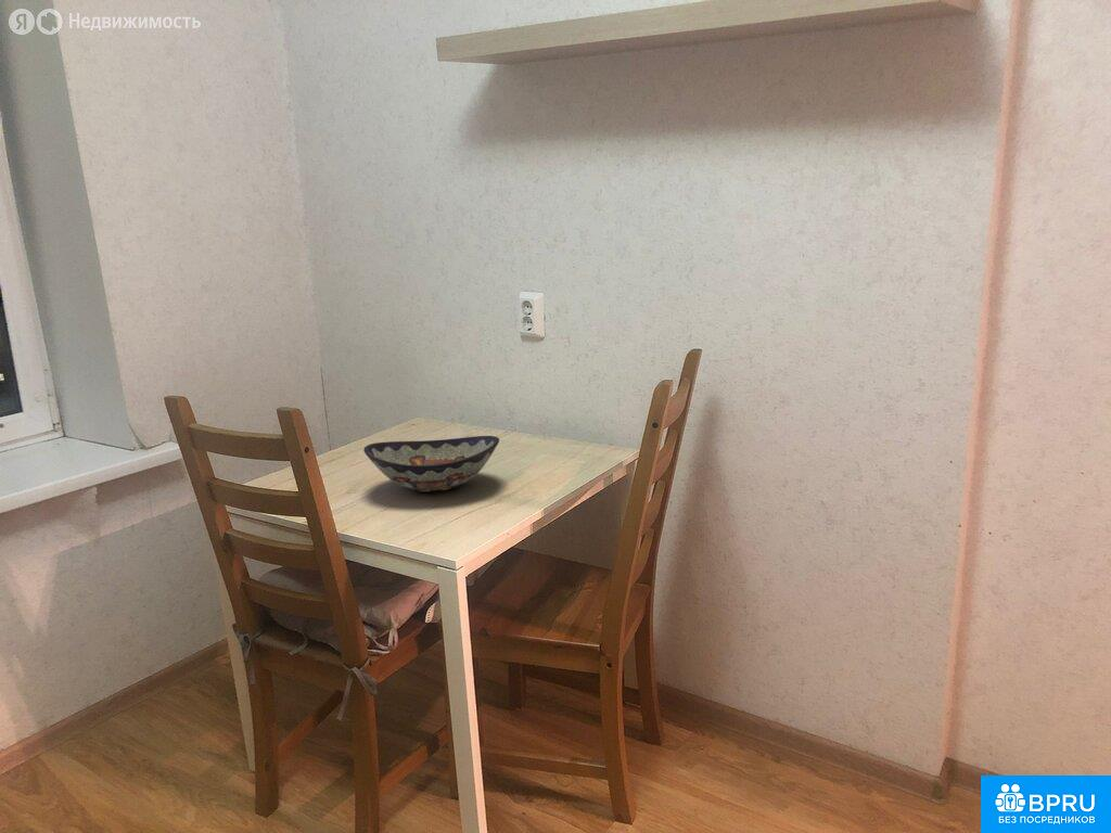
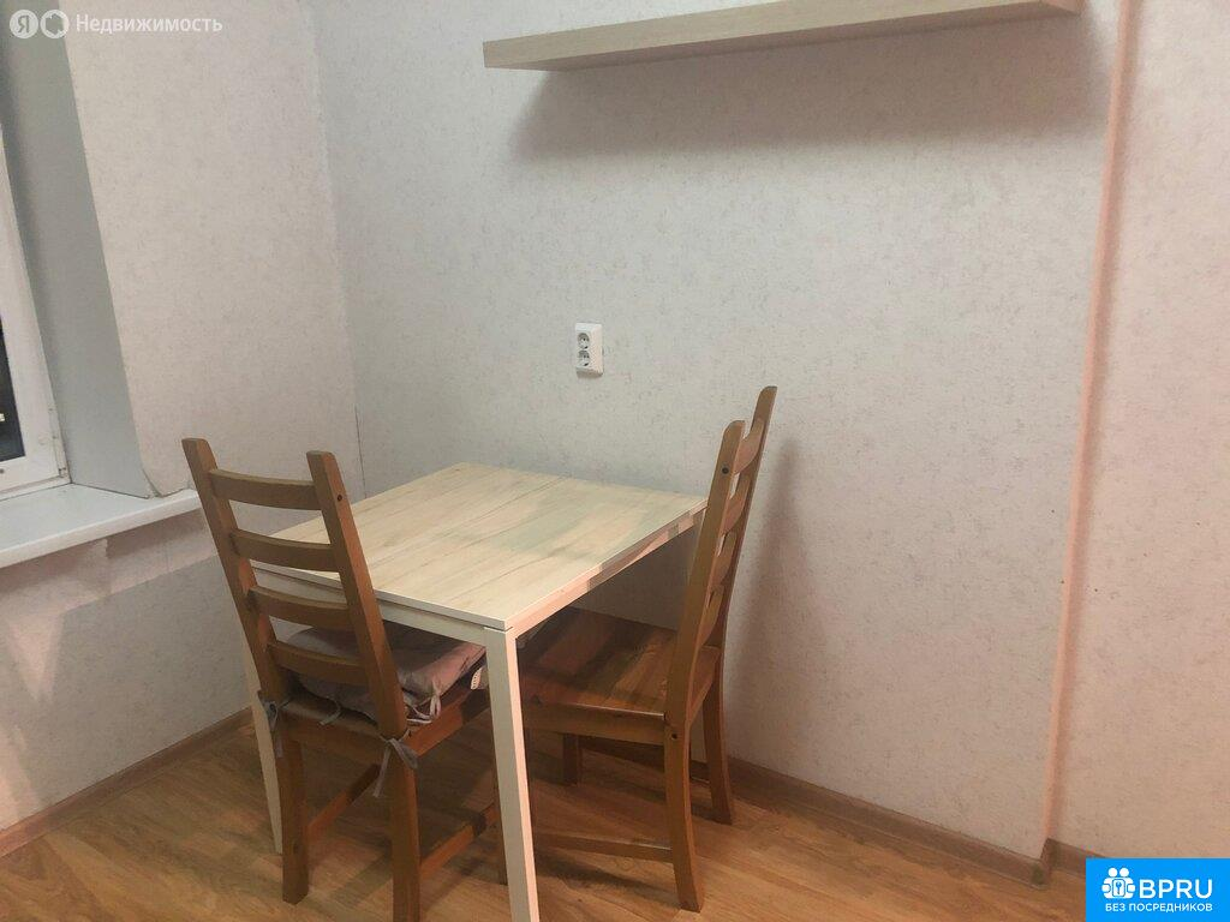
- decorative bowl (433, 464)
